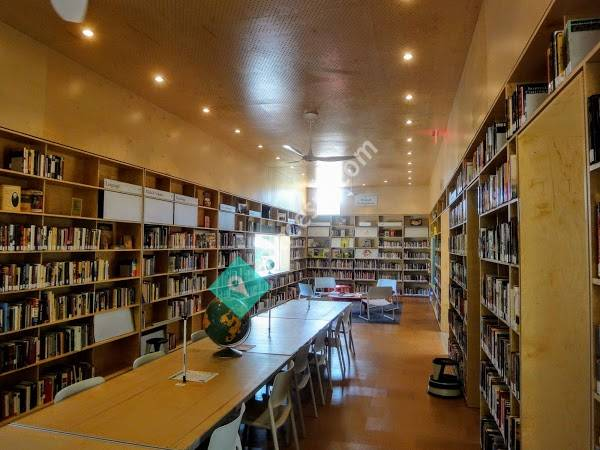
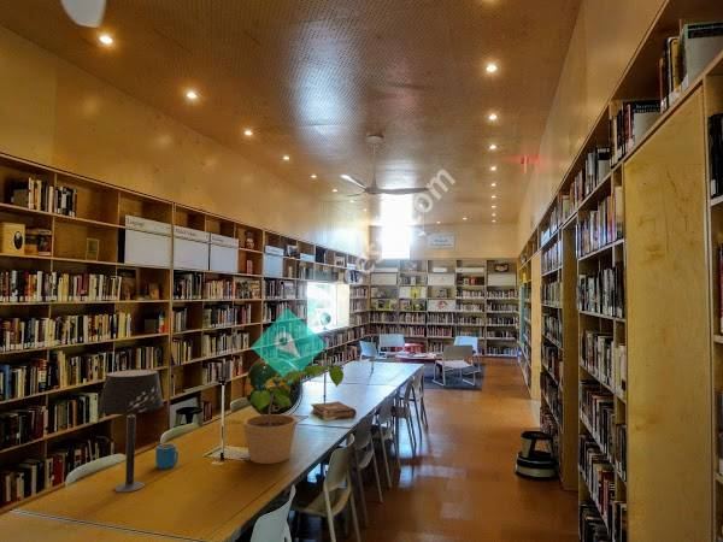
+ potted plant (289, 416)
+ table lamp (130, 429)
+ mug (167, 456)
+ book (333, 410)
